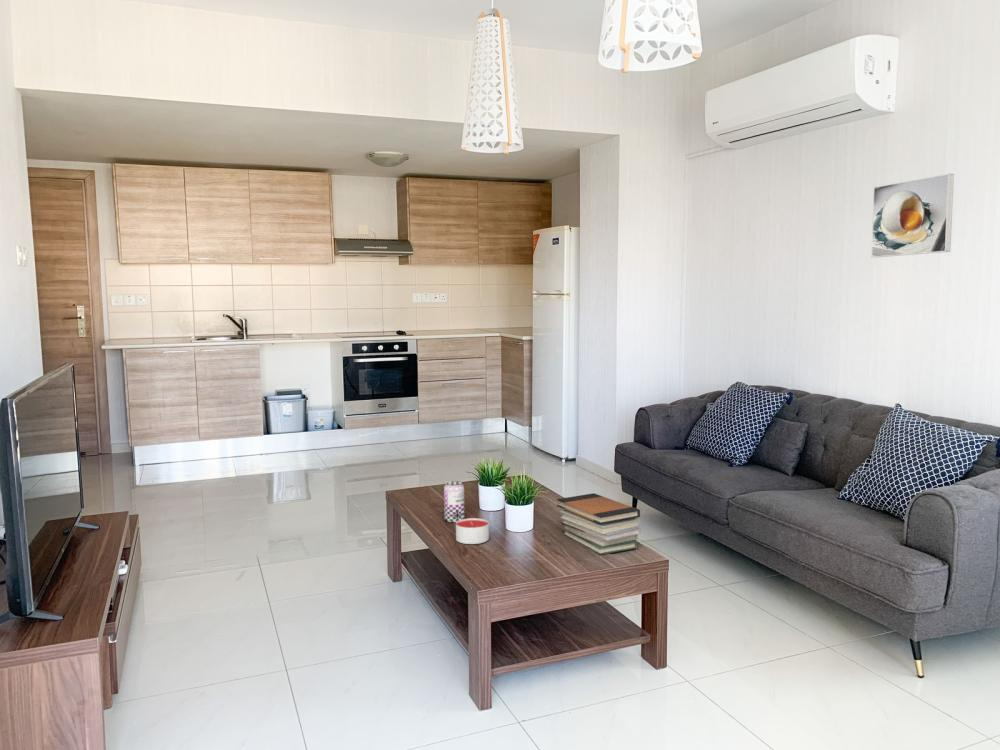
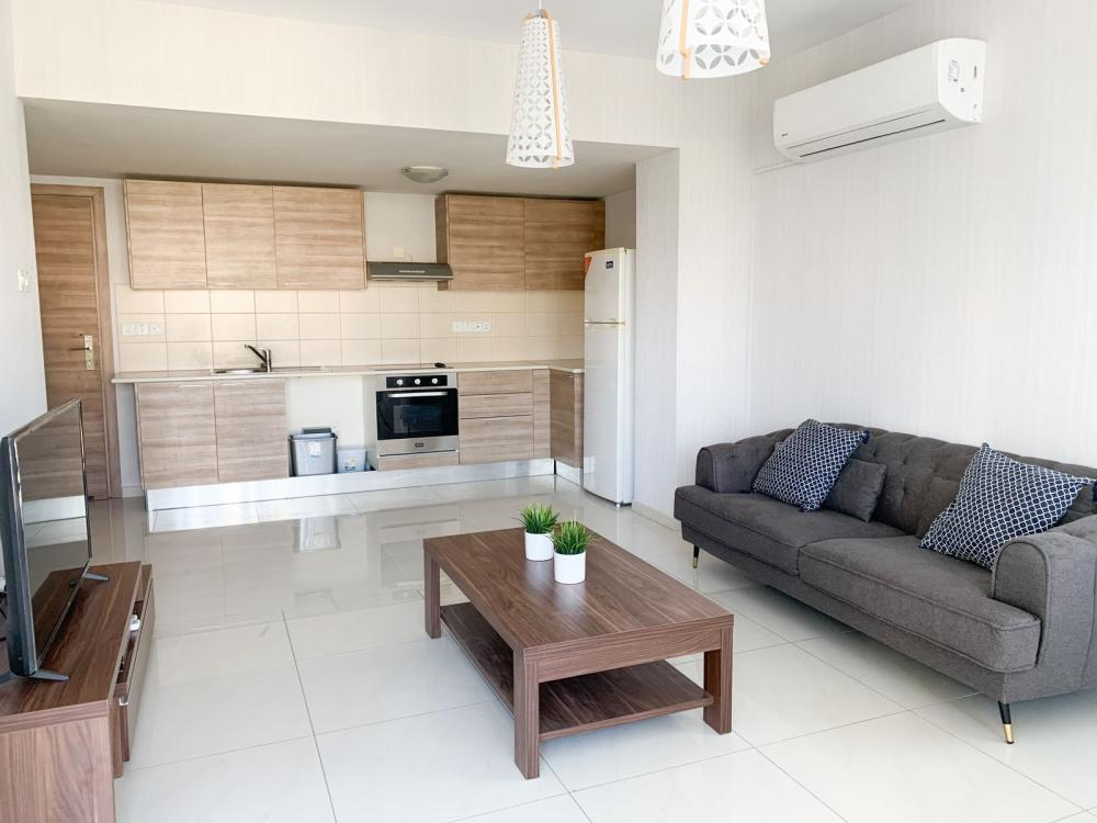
- candle (472, 530)
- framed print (910, 217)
- beer can (454, 501)
- book stack (598, 523)
